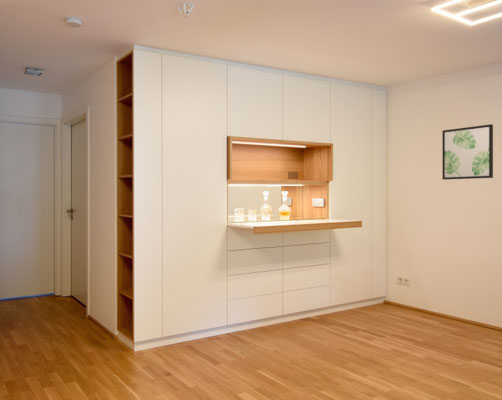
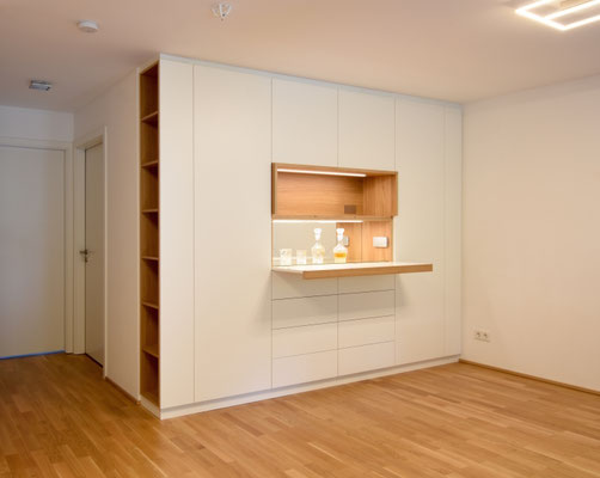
- wall art (466, 153)
